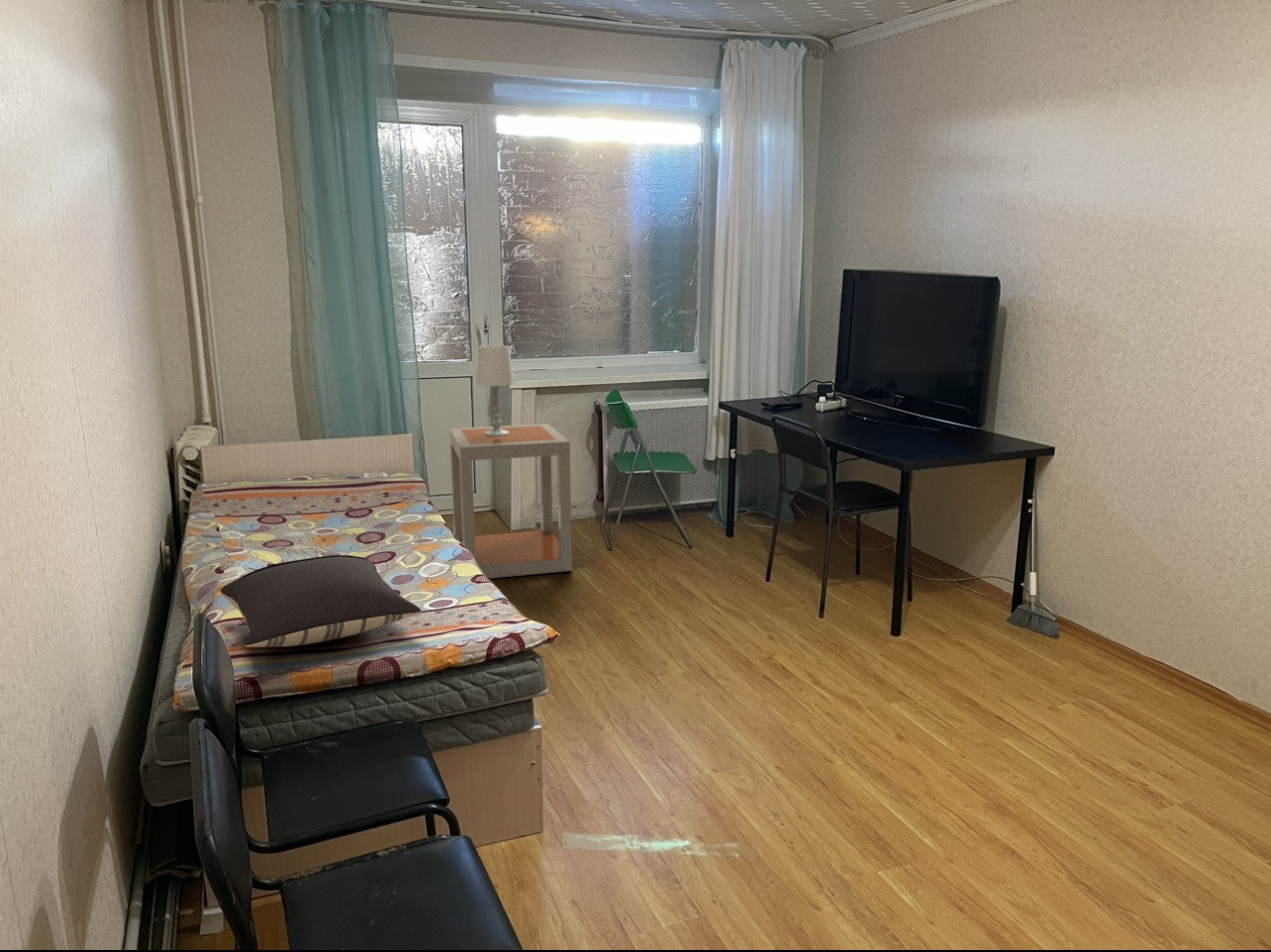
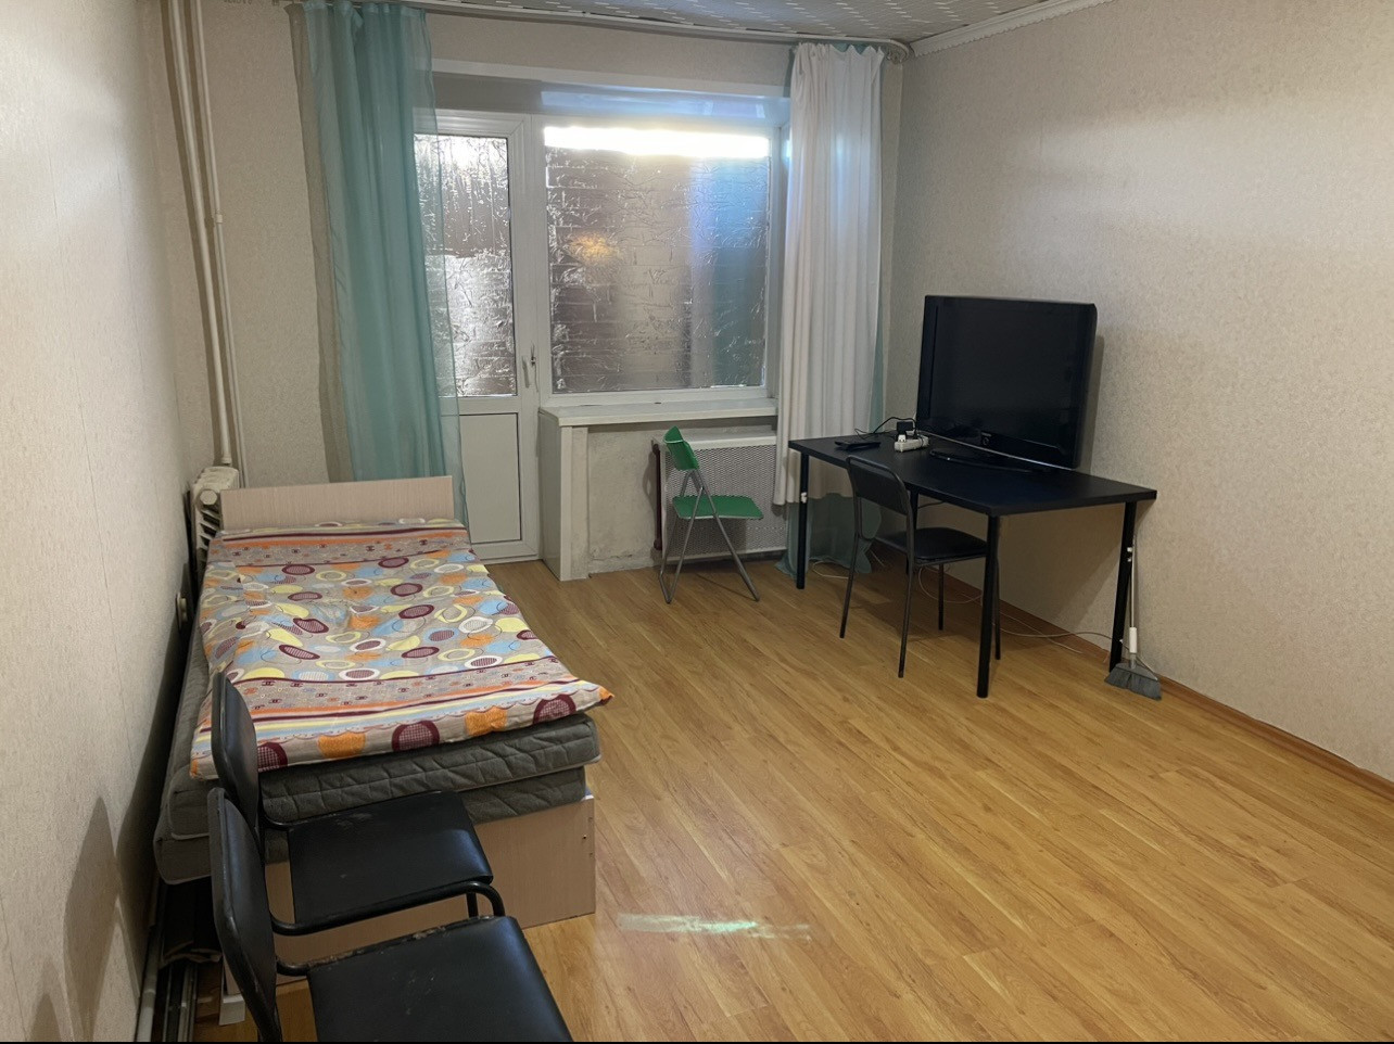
- side table (540, 498)
- pillow (317, 601)
- table lamp (495, 390)
